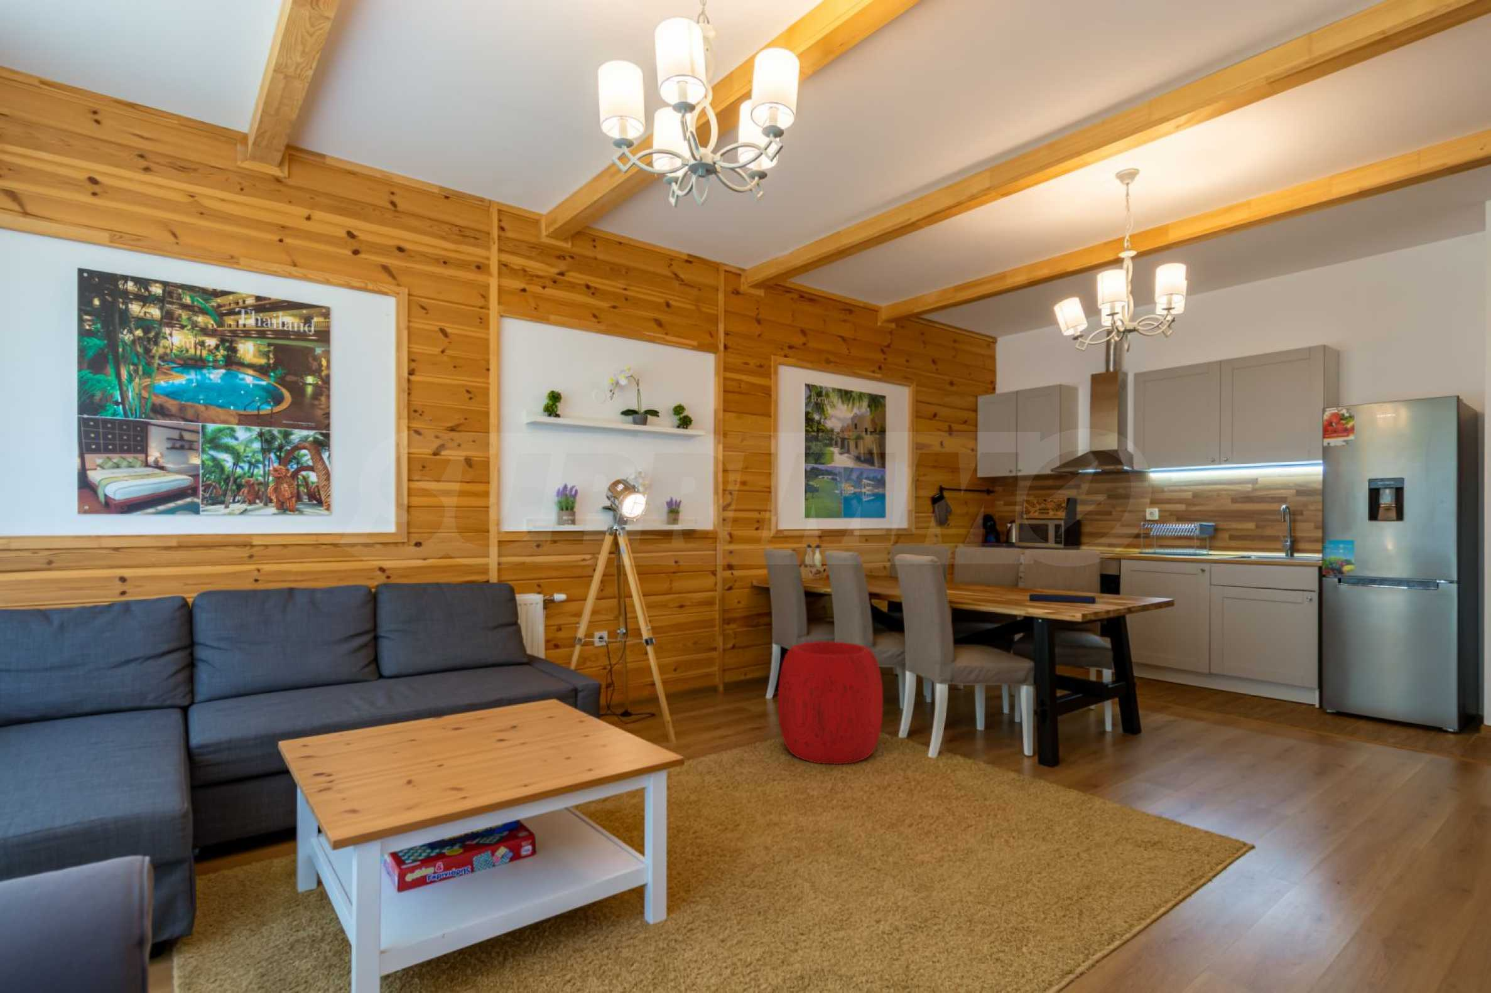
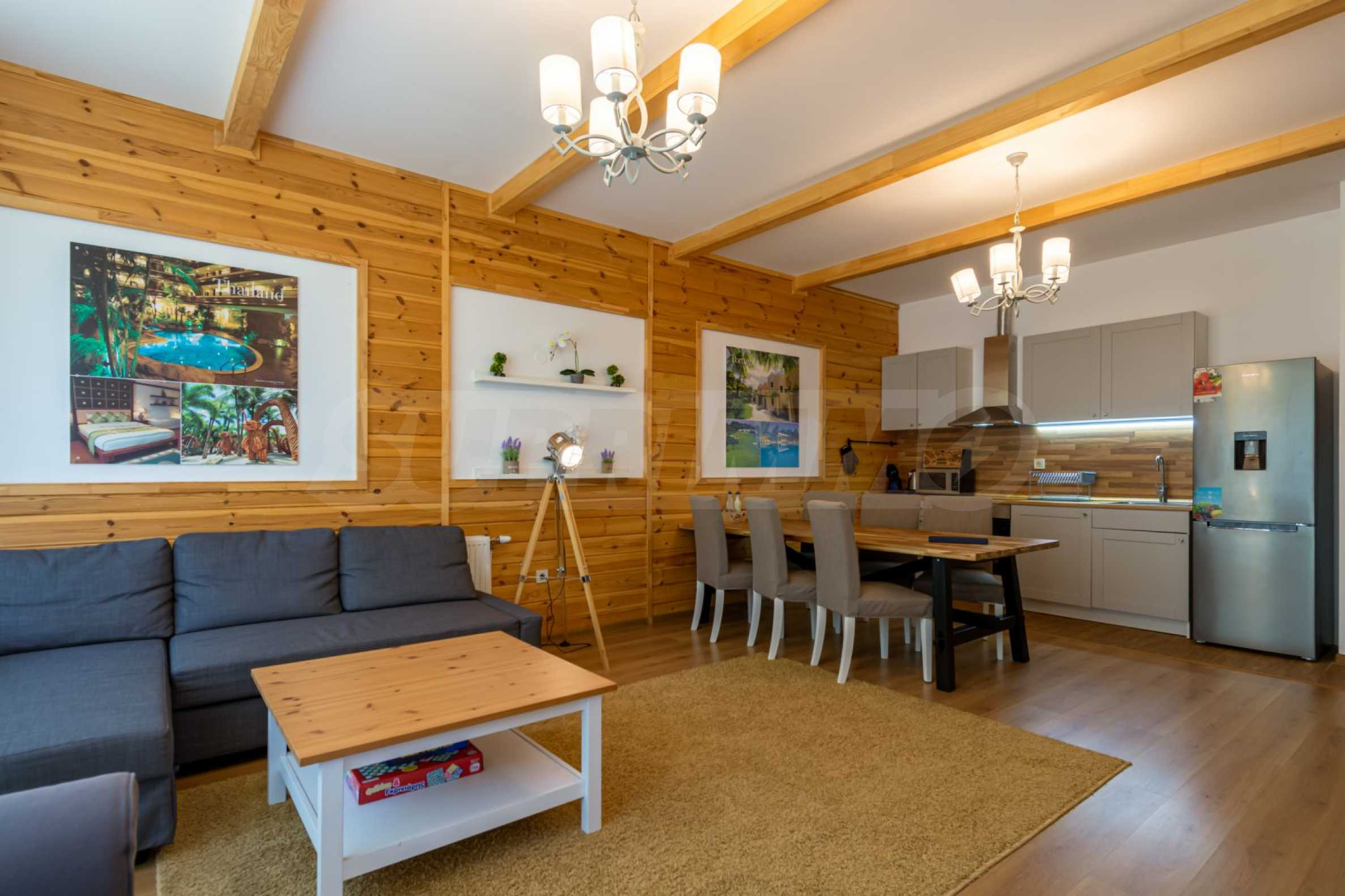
- pouf (829, 699)
